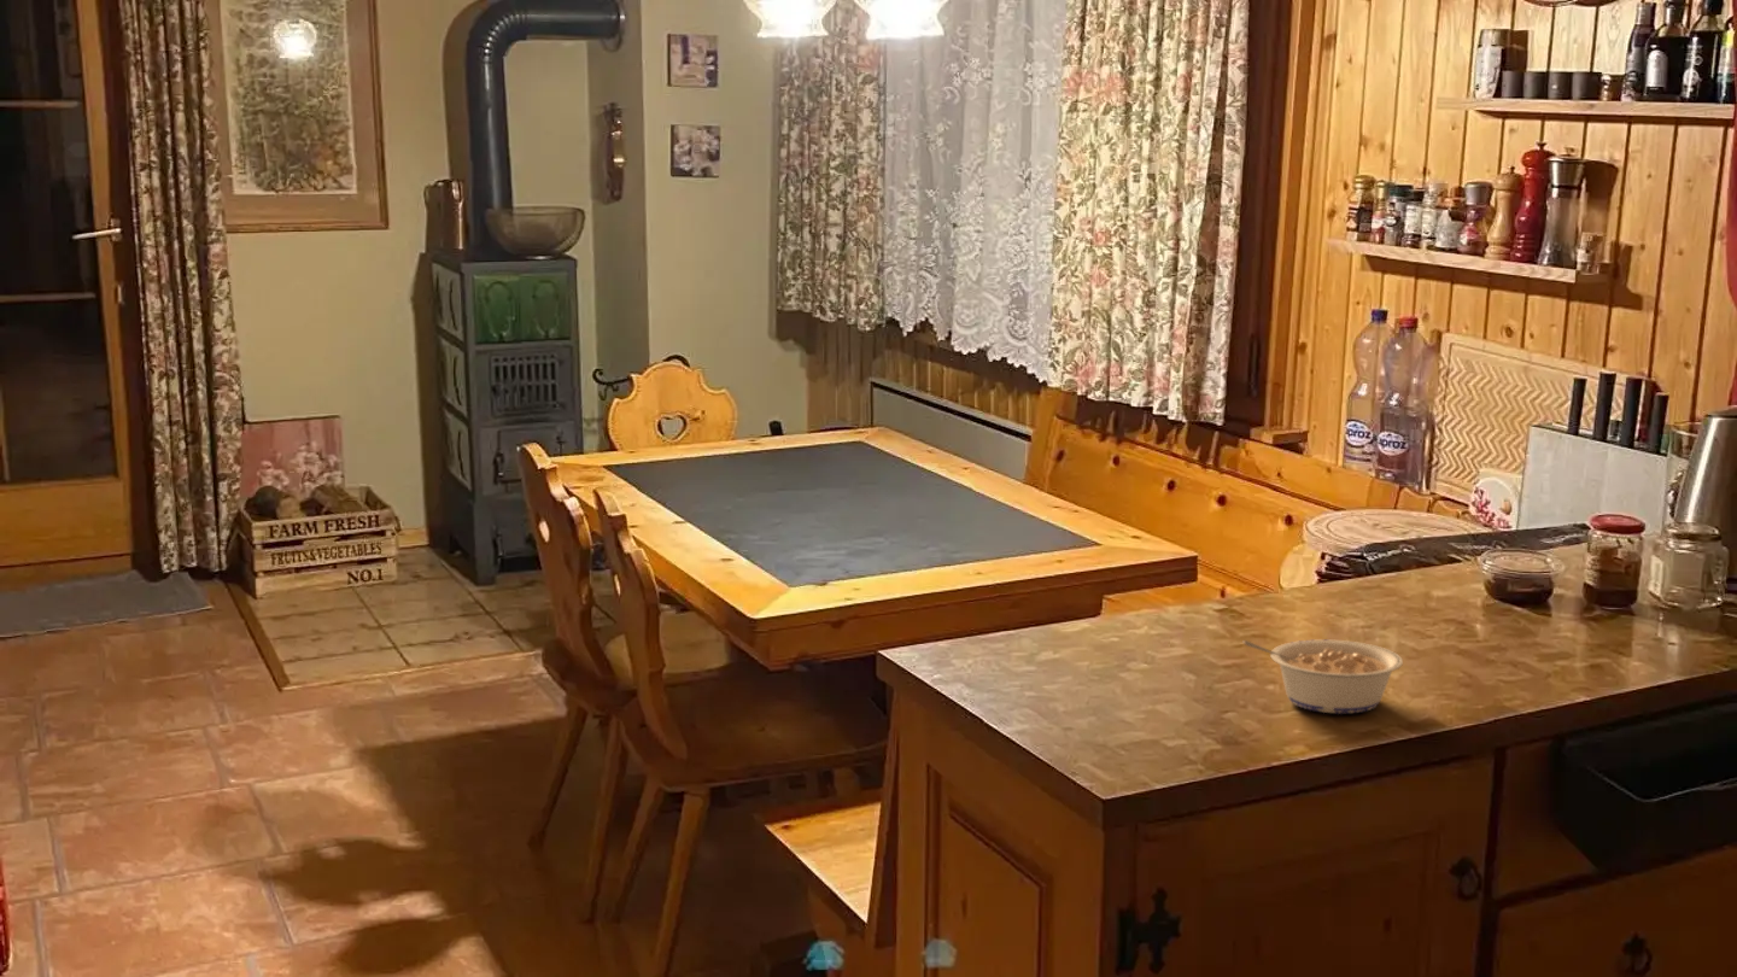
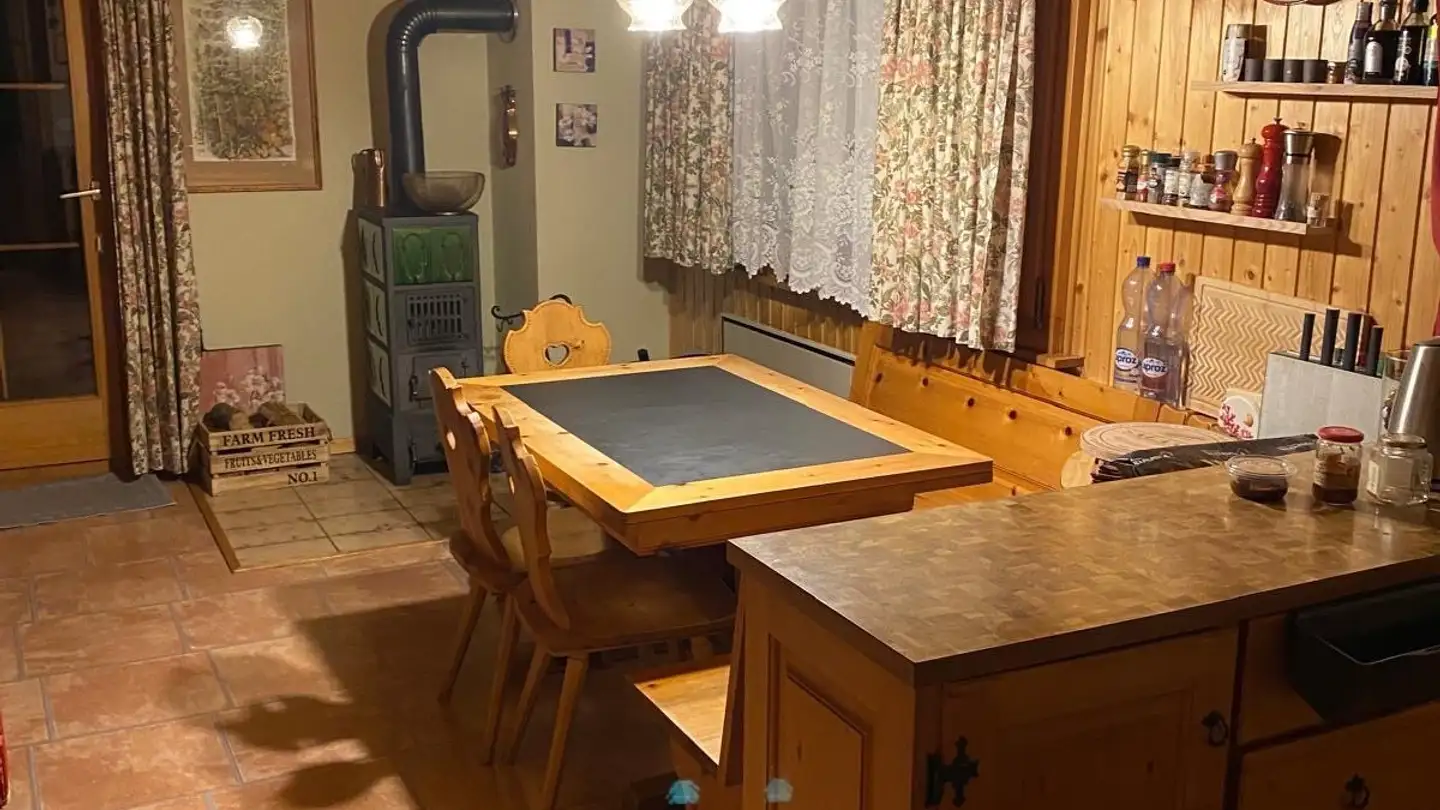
- legume (1330, 674)
